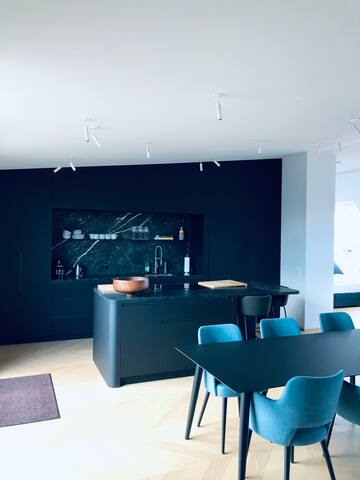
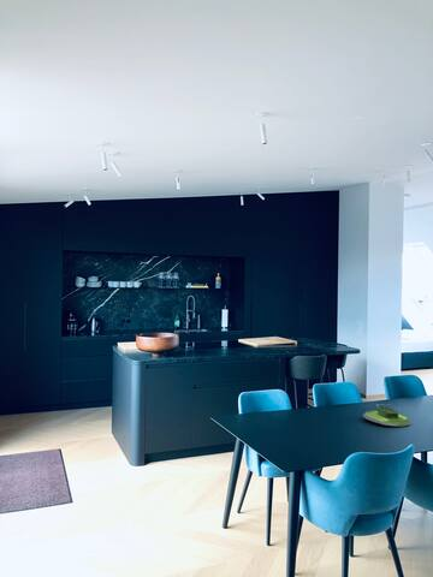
+ plant pot (386, 412)
